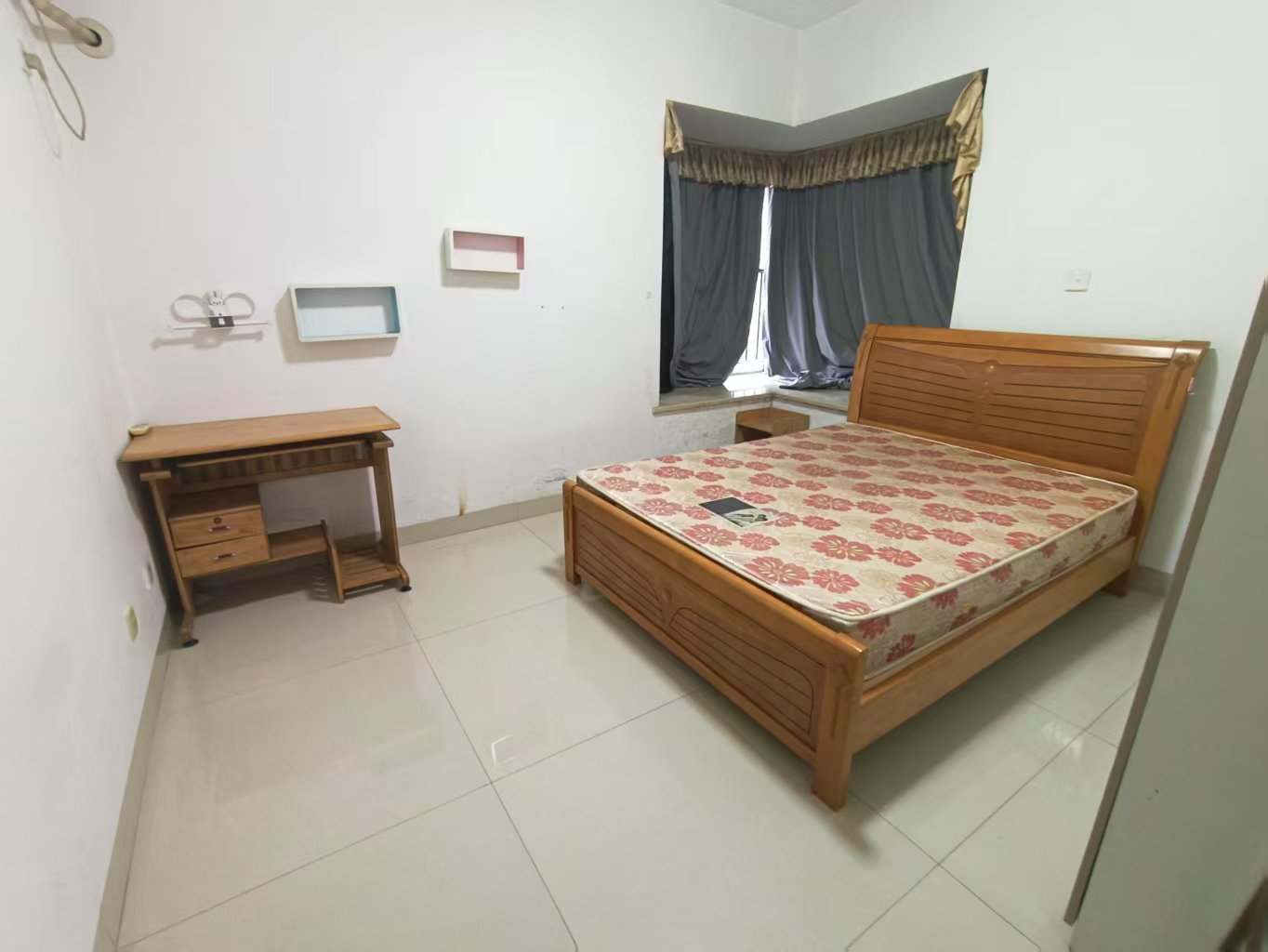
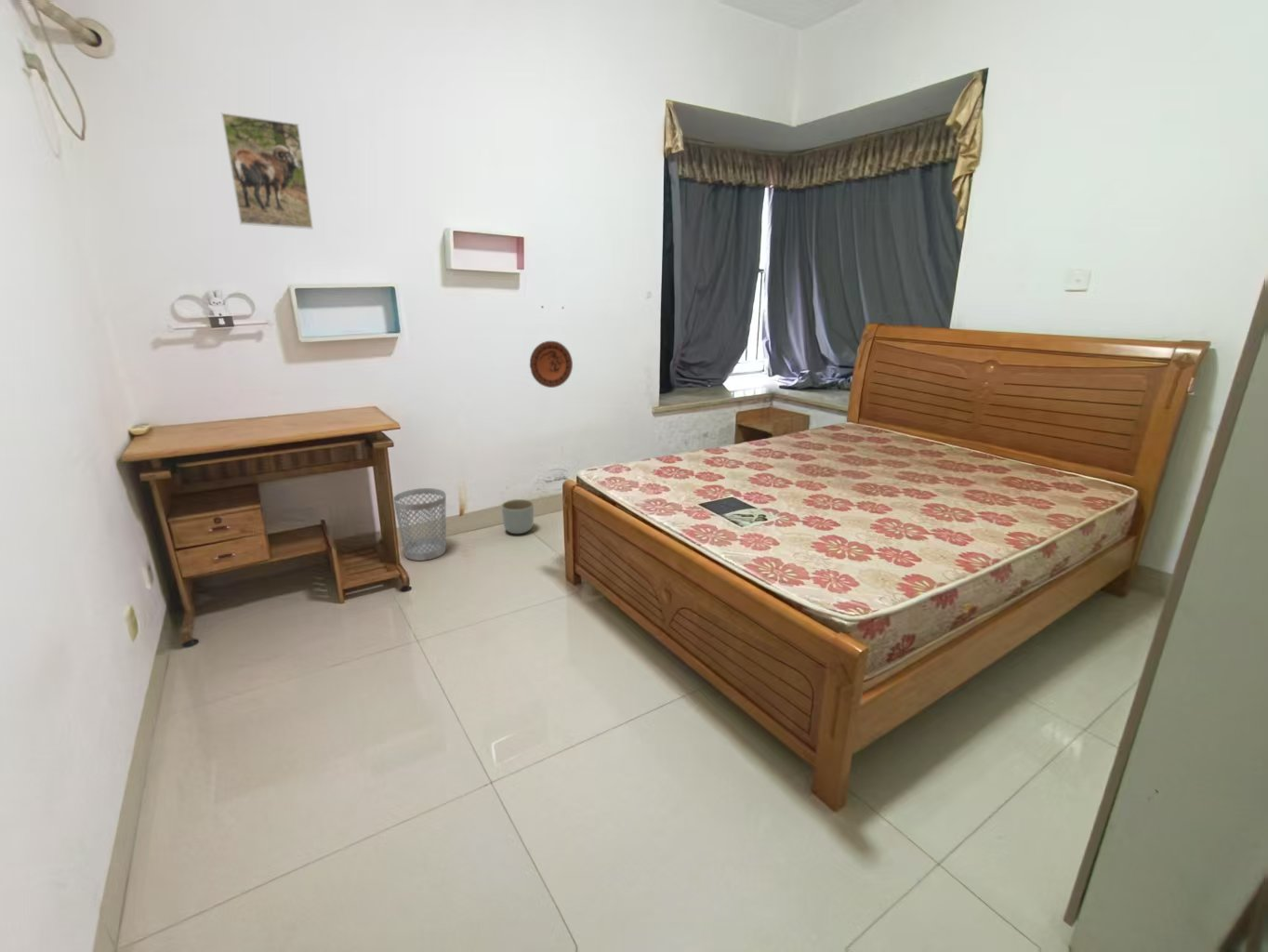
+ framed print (269, 174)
+ wastebasket (422, 524)
+ planter (518, 517)
+ decorative plate (550, 364)
